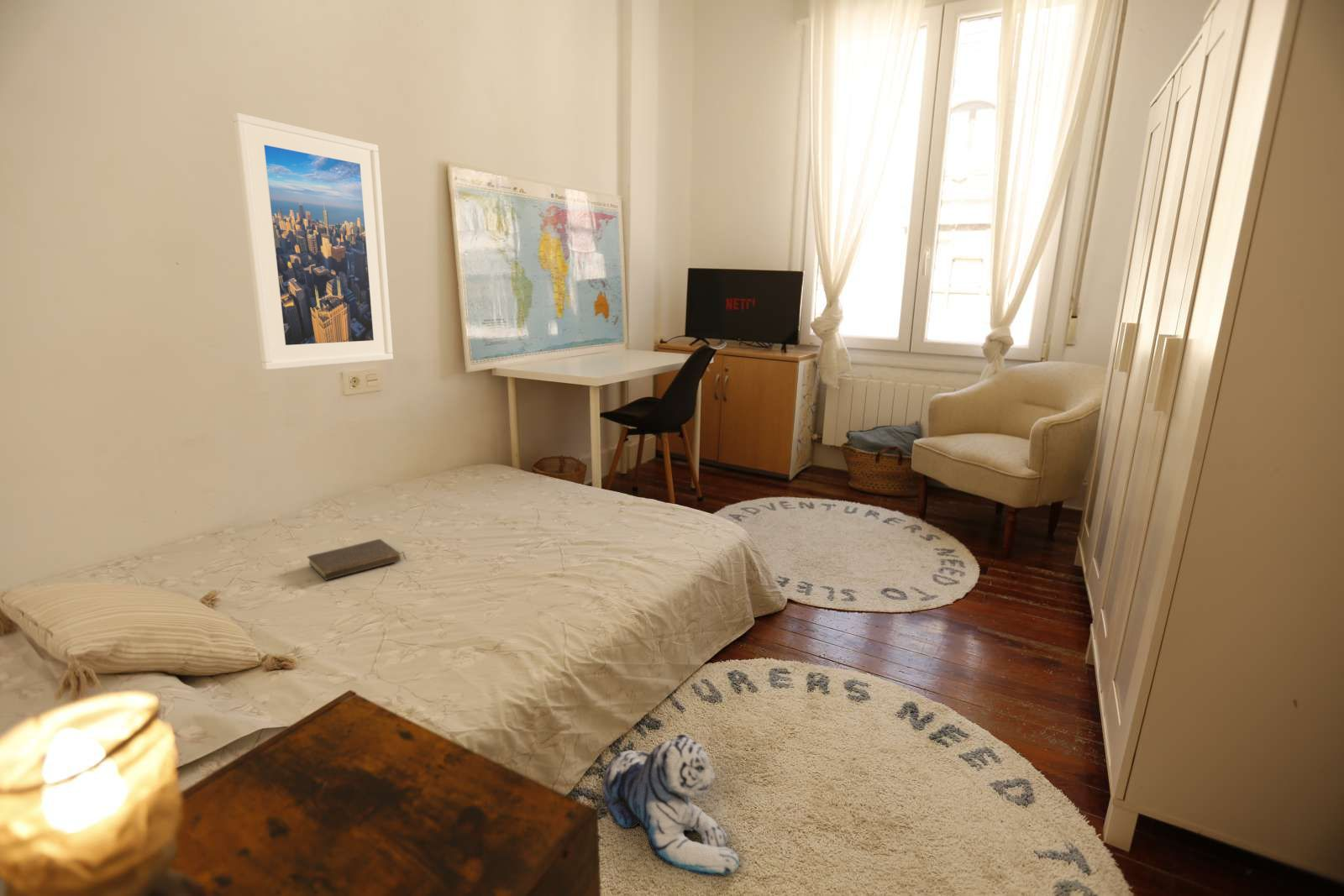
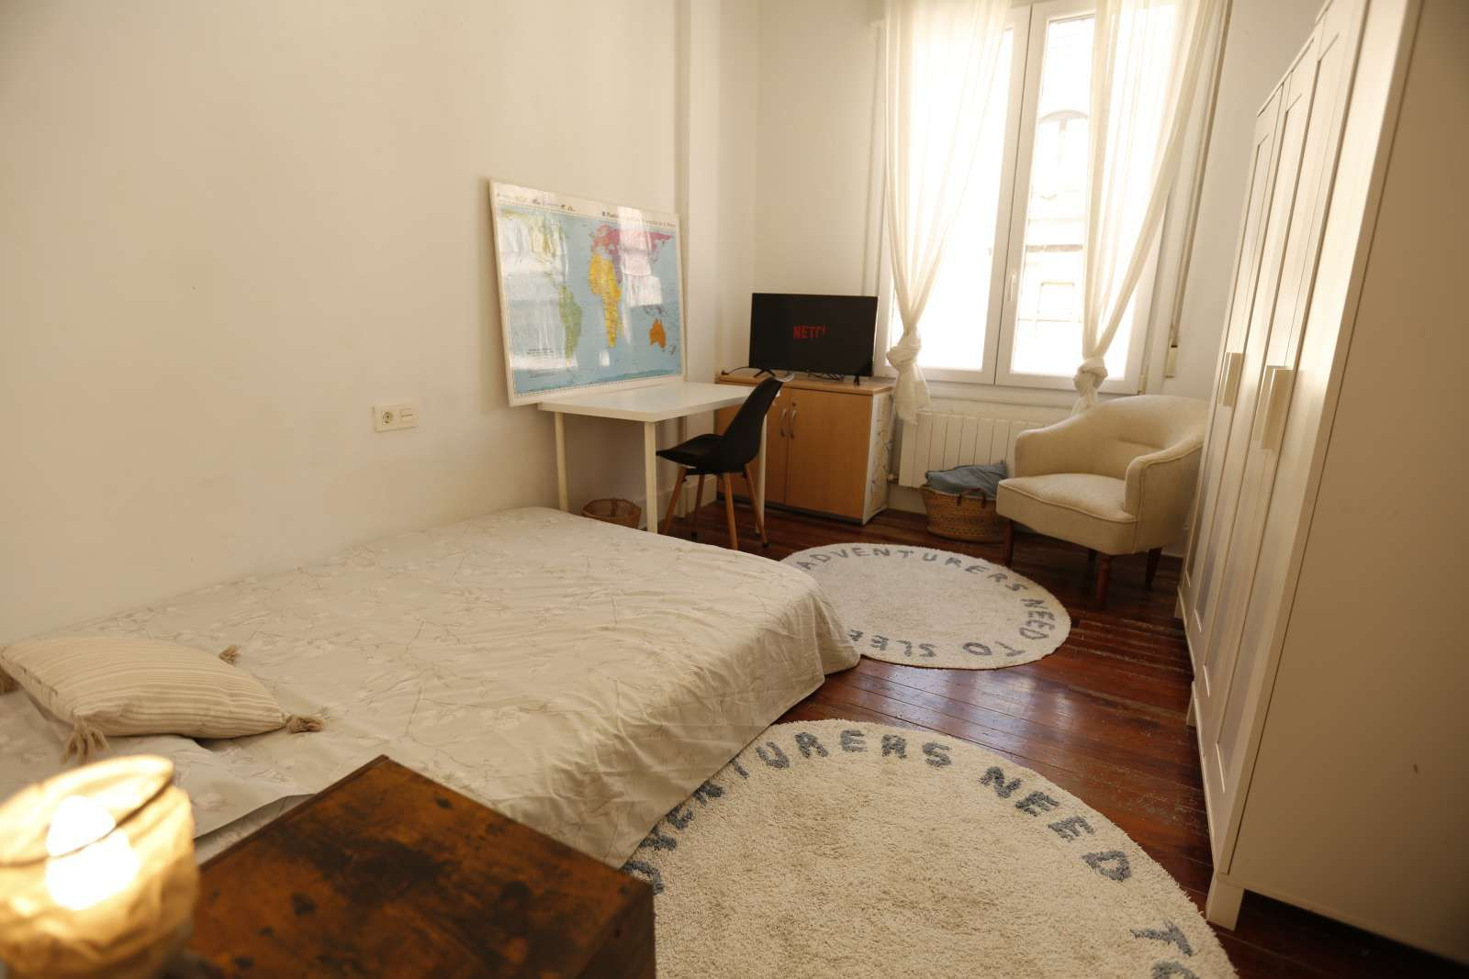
- book (359, 560)
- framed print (323, 251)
- plush toy (671, 774)
